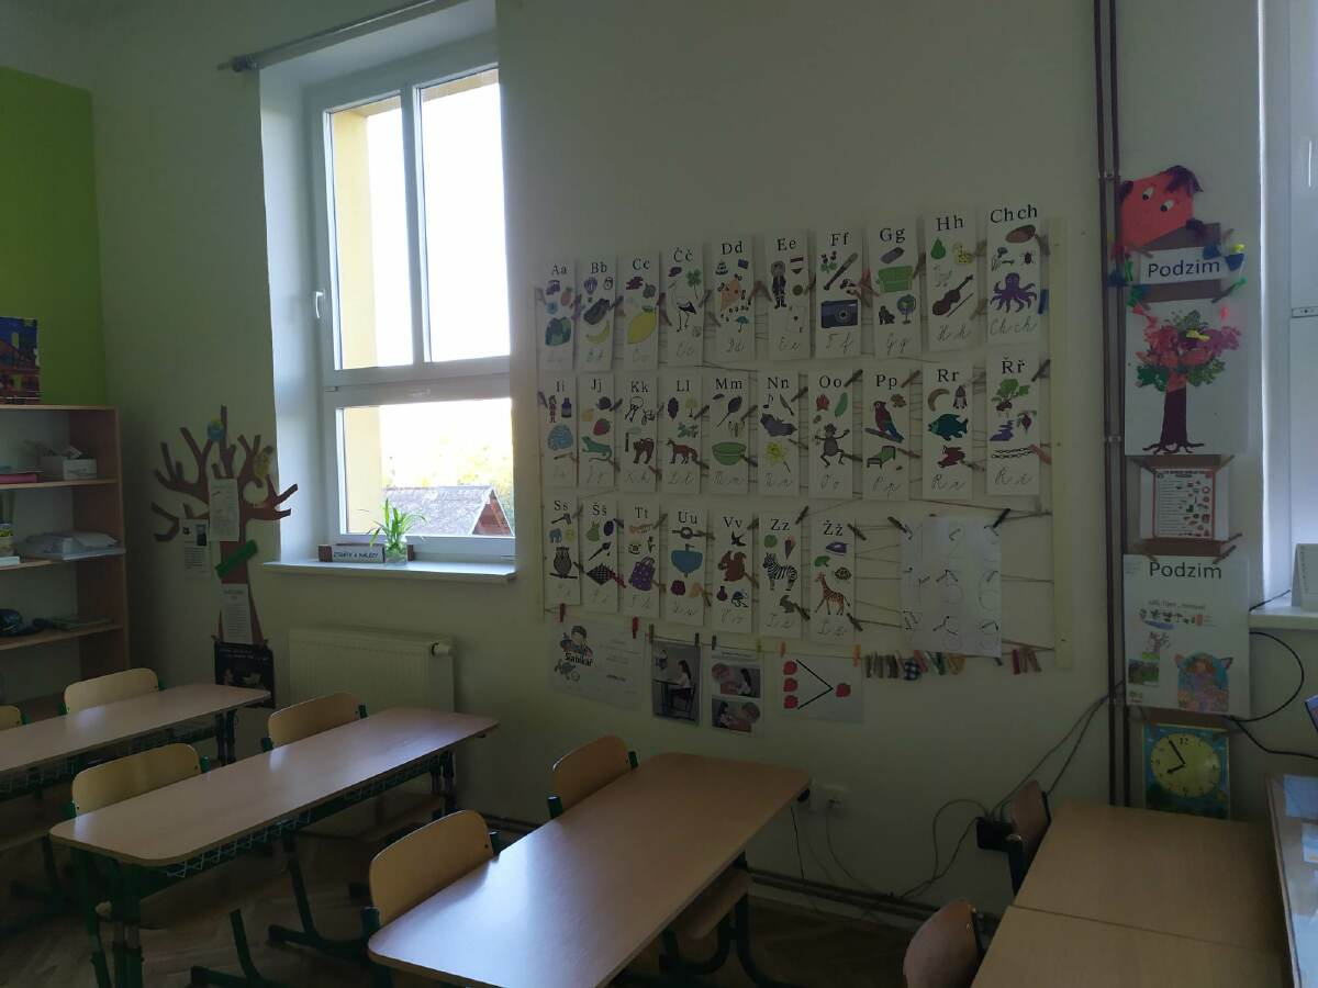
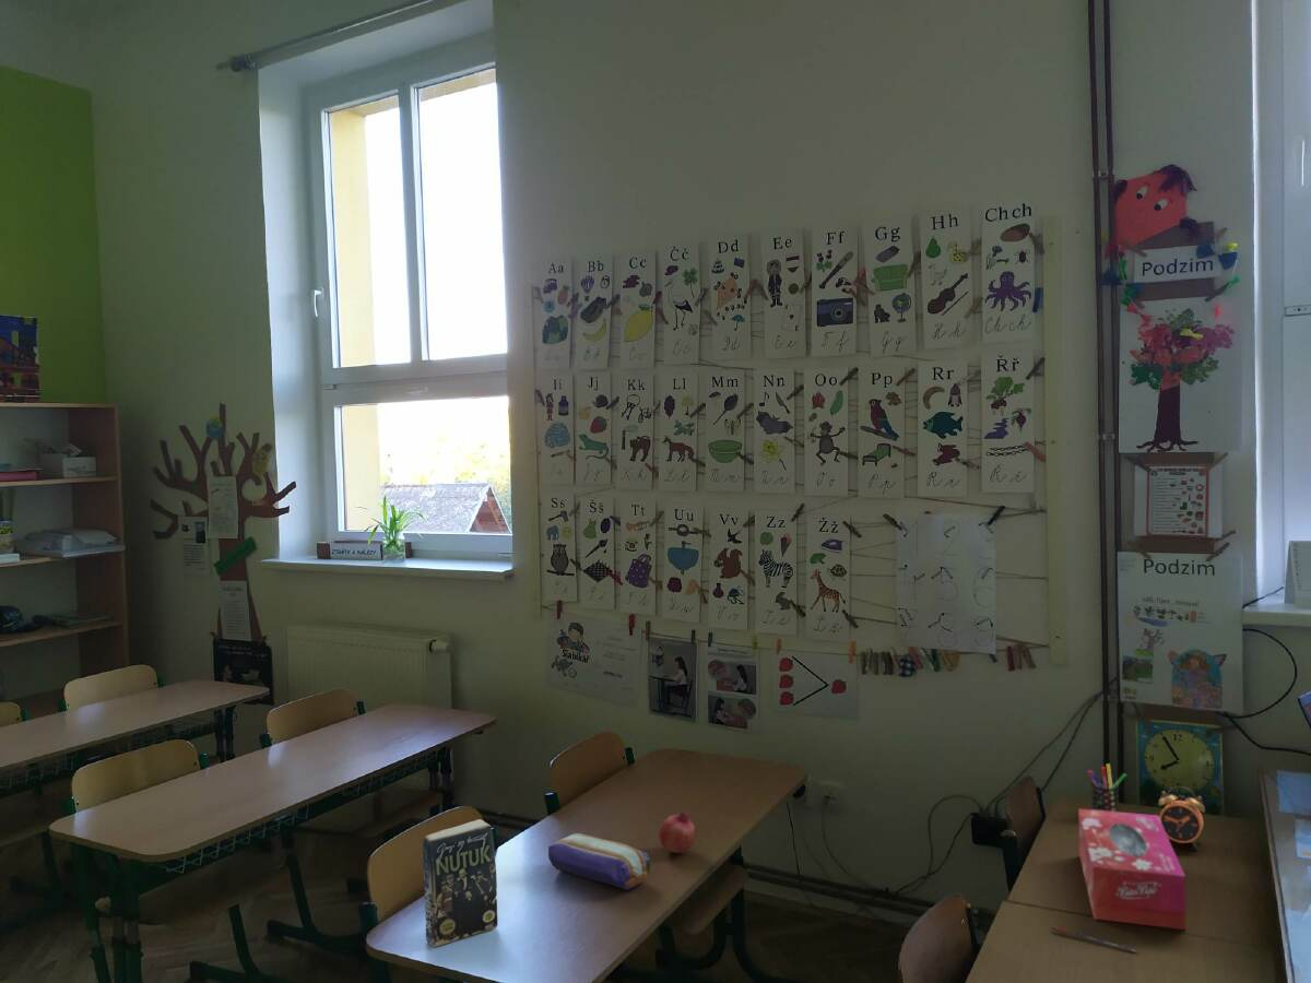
+ tissue box (1127, 864)
+ fruit (676, 830)
+ pen holder (1108, 790)
+ pen (1092, 938)
+ alarm clock (1181, 815)
+ pencil case (598, 860)
+ book (459, 880)
